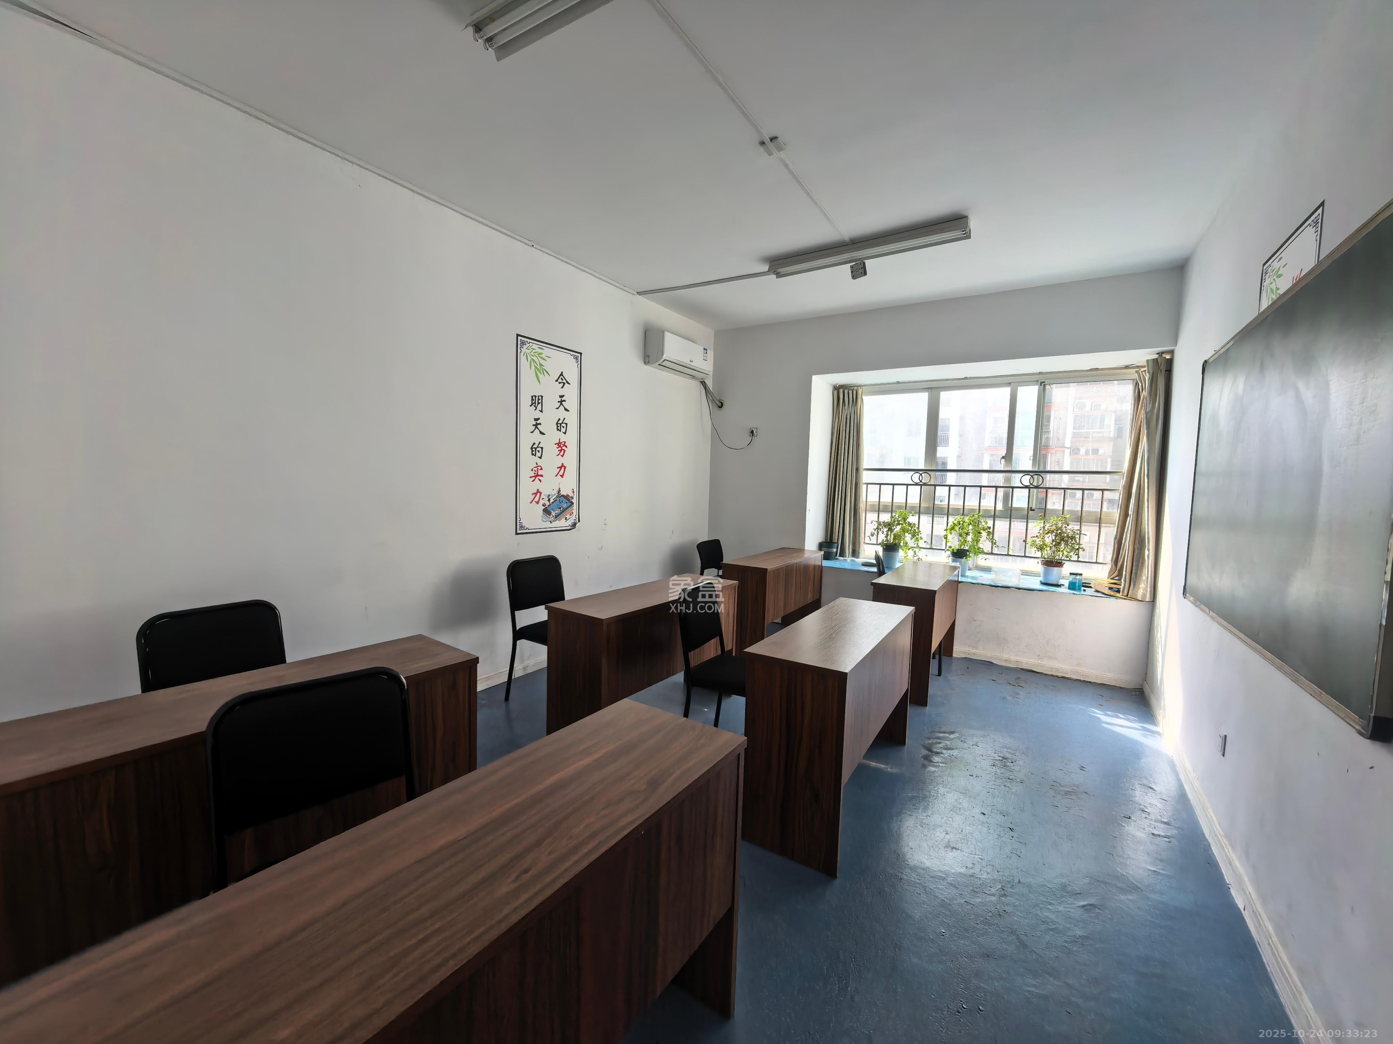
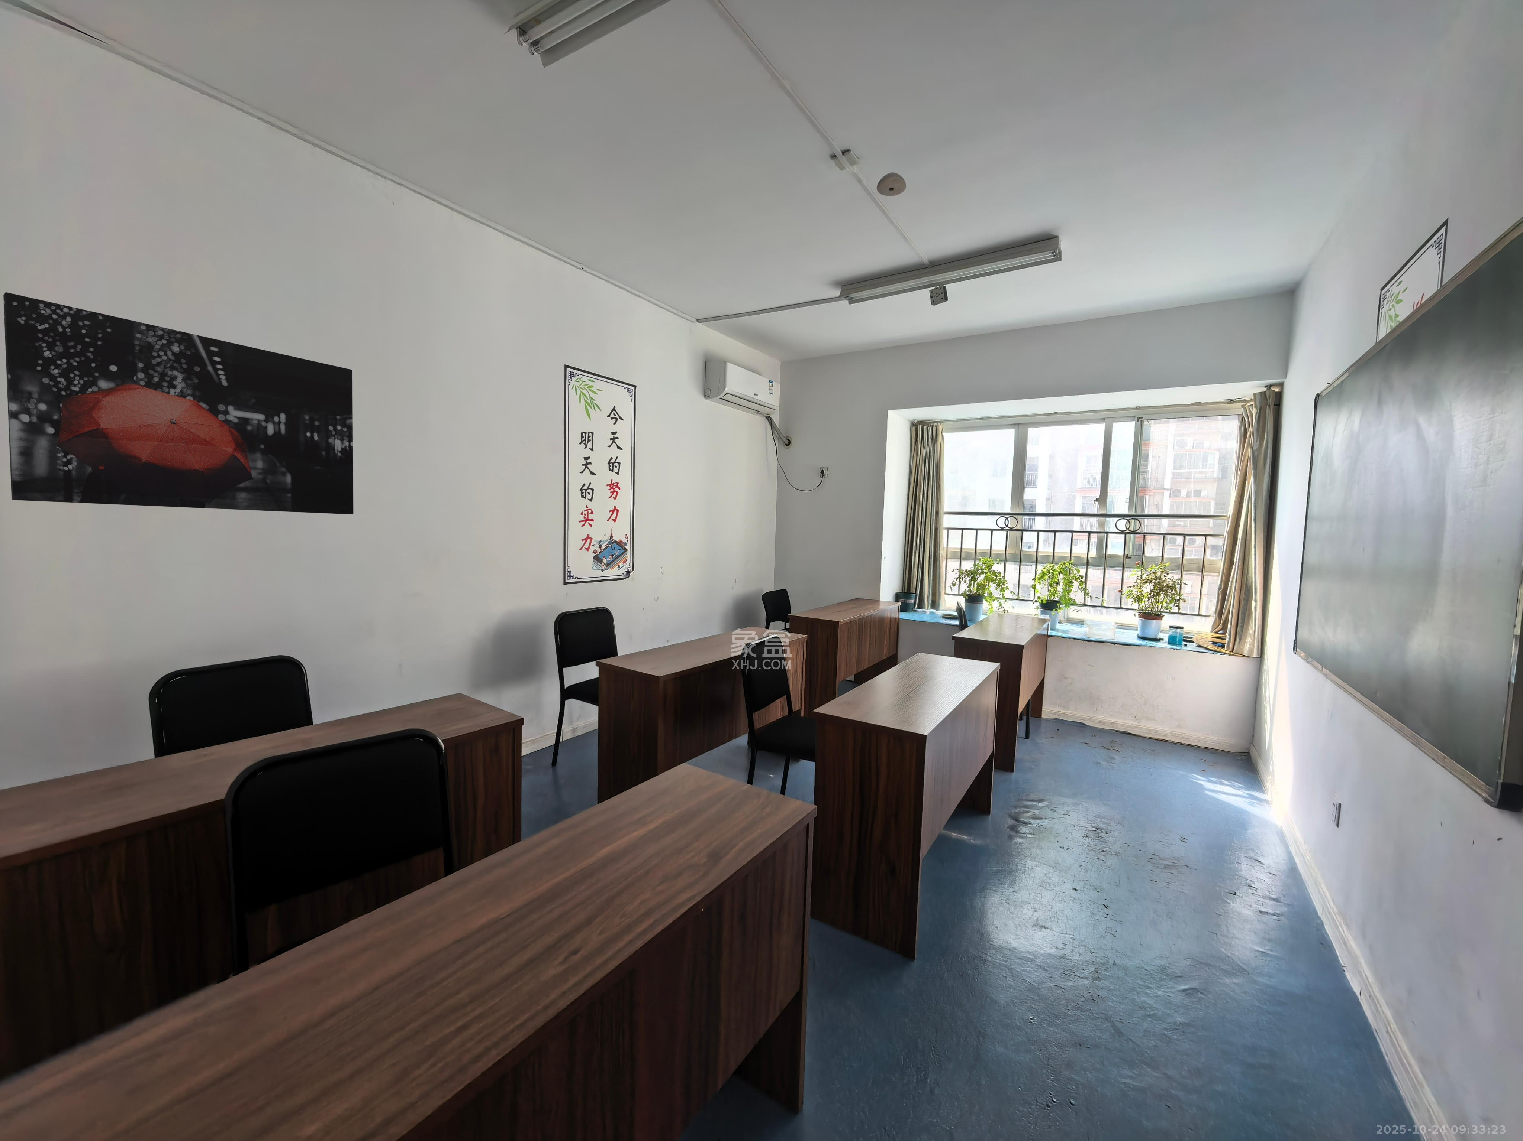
+ wall art (210, 424)
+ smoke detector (891, 182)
